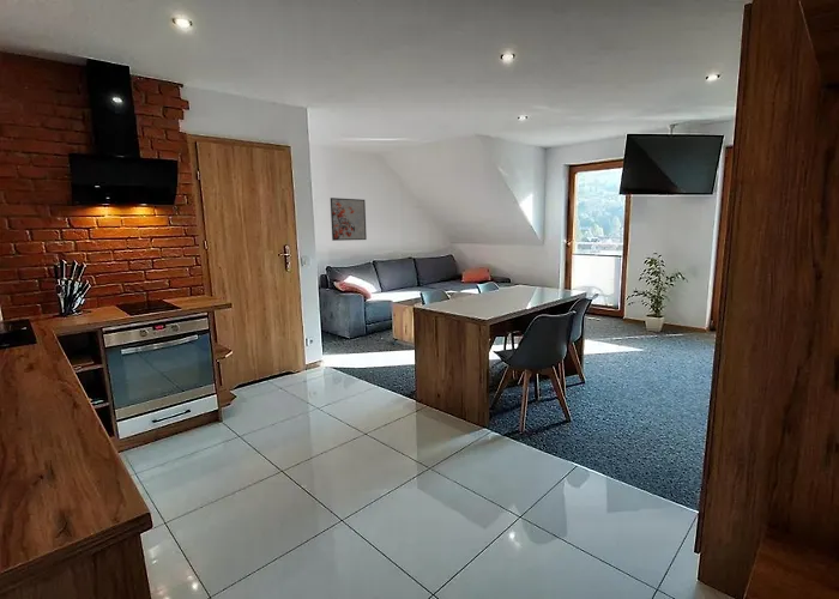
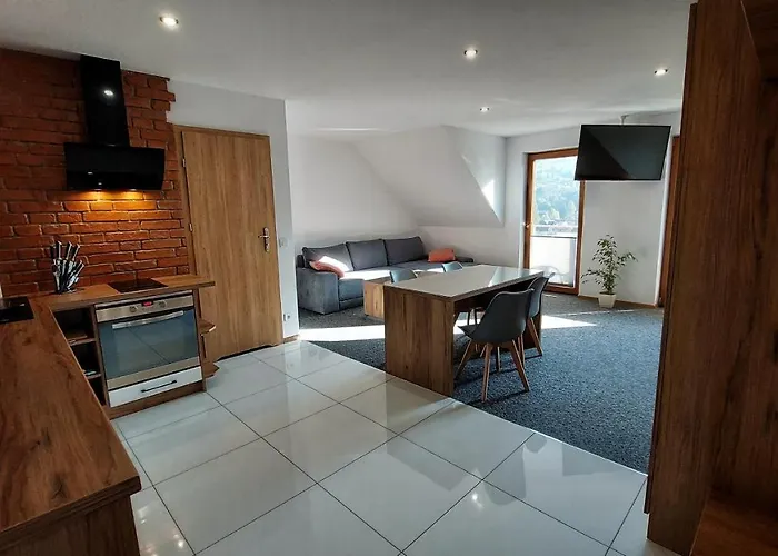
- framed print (349, 219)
